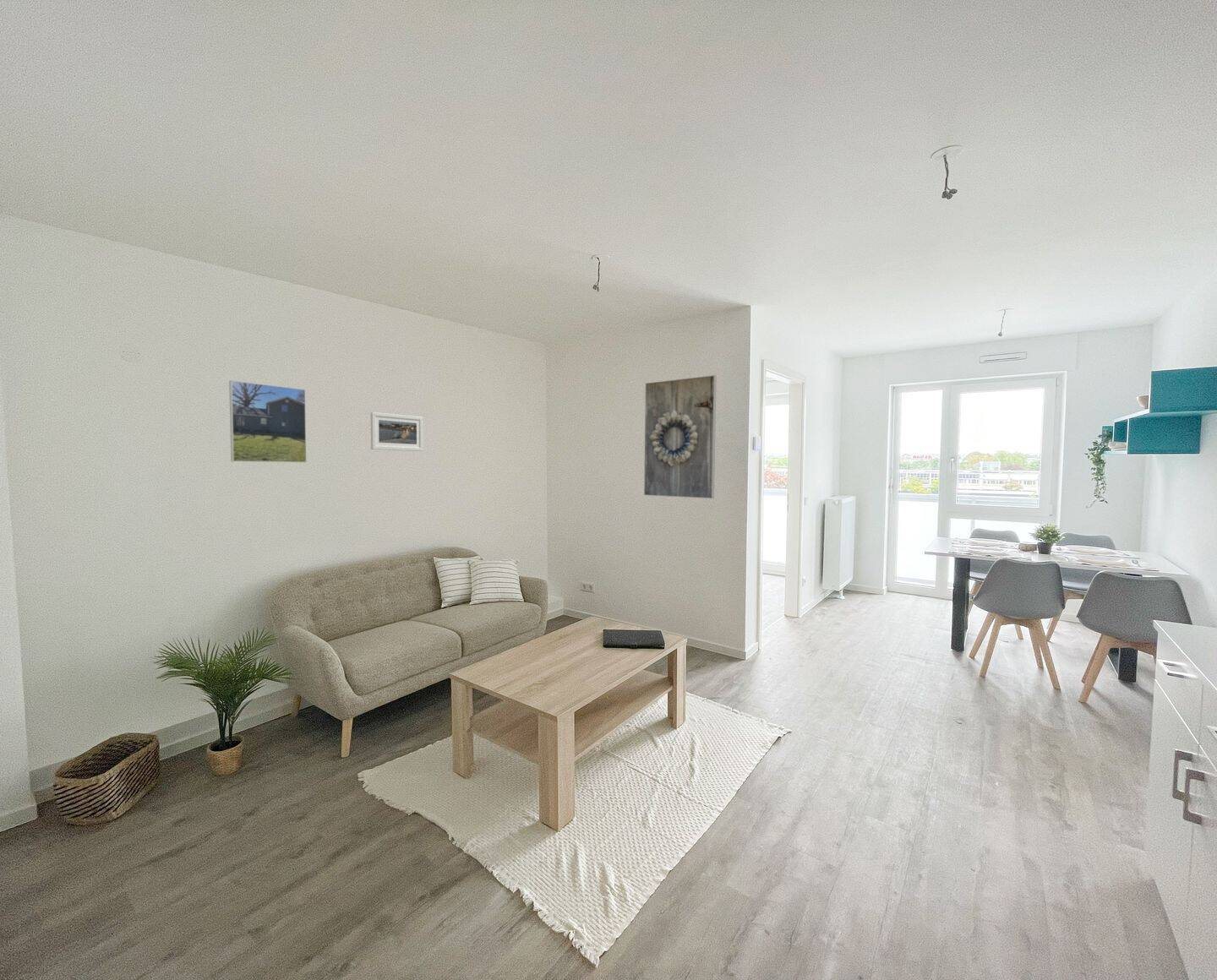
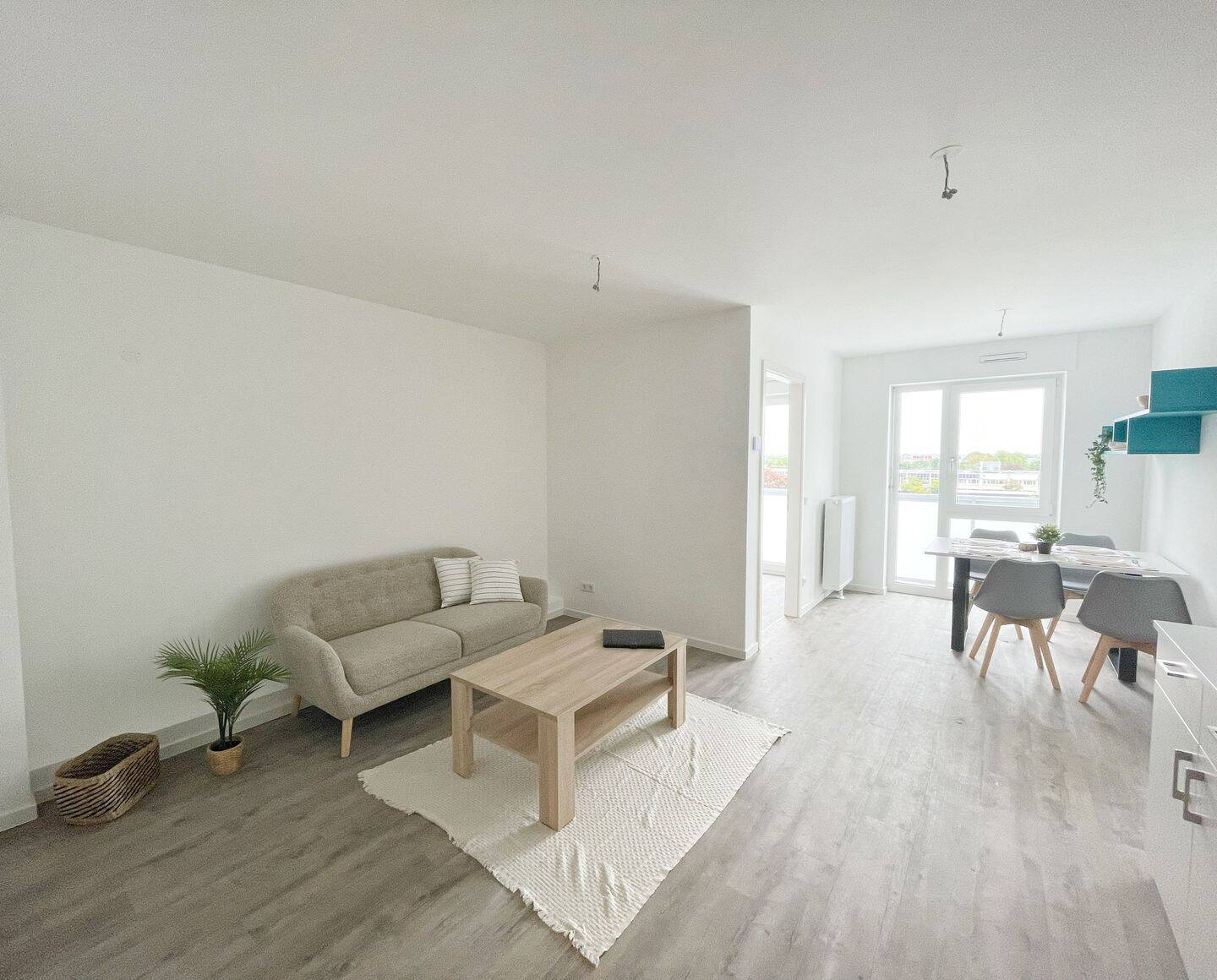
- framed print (678, 438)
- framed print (397, 432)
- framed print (270, 423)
